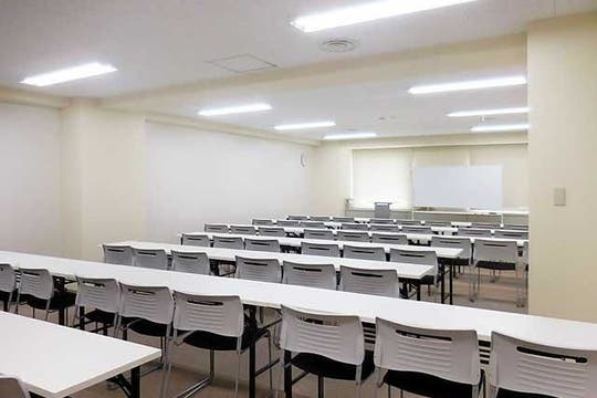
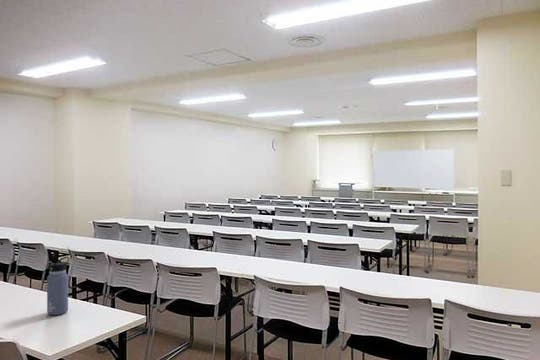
+ water bottle (58, 284)
